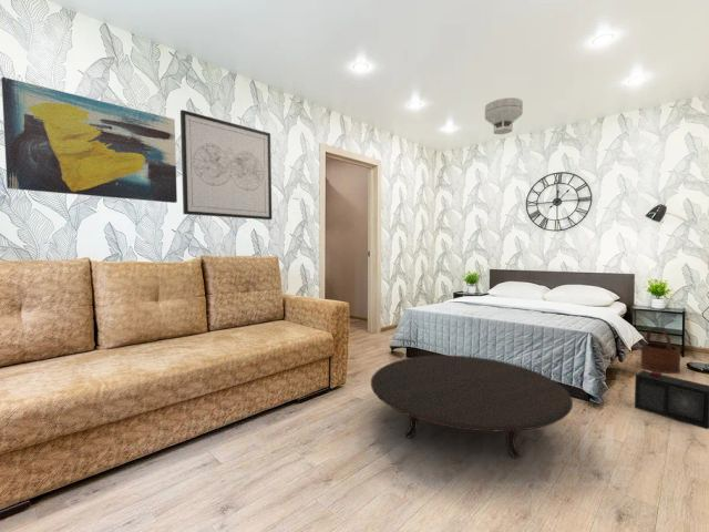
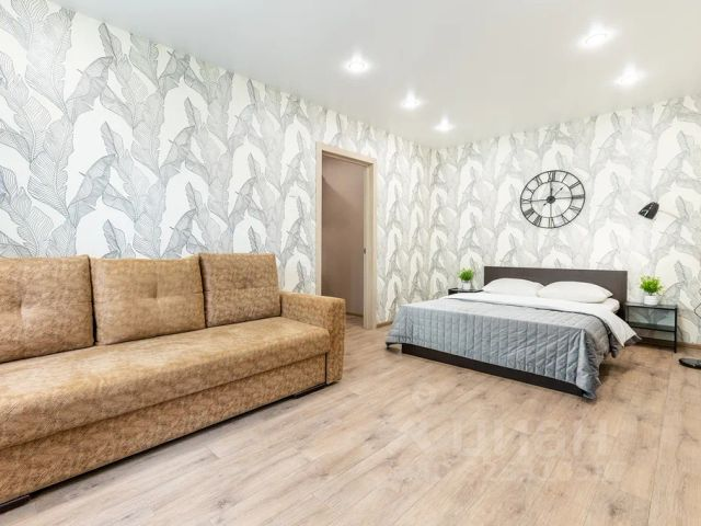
- wooden bucket (660, 348)
- wall art (230, 170)
- table (463, 402)
- smoke detector (503, 117)
- wall art (101, 149)
- speaker (672, 396)
